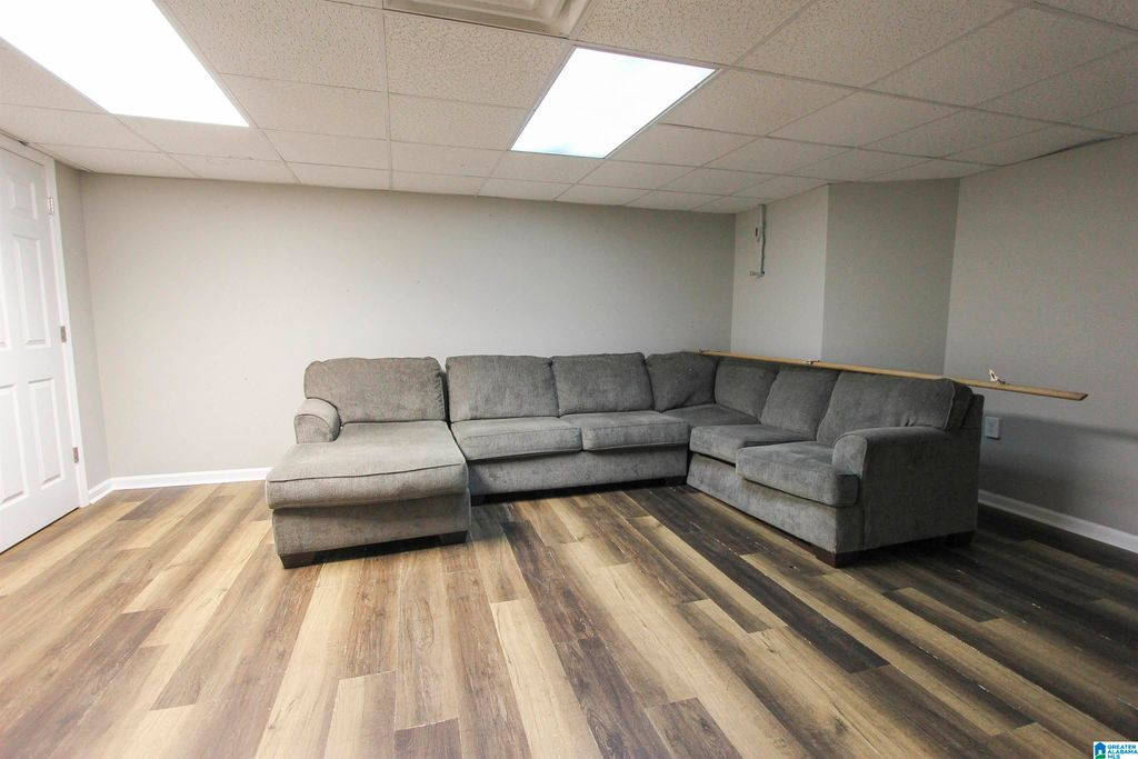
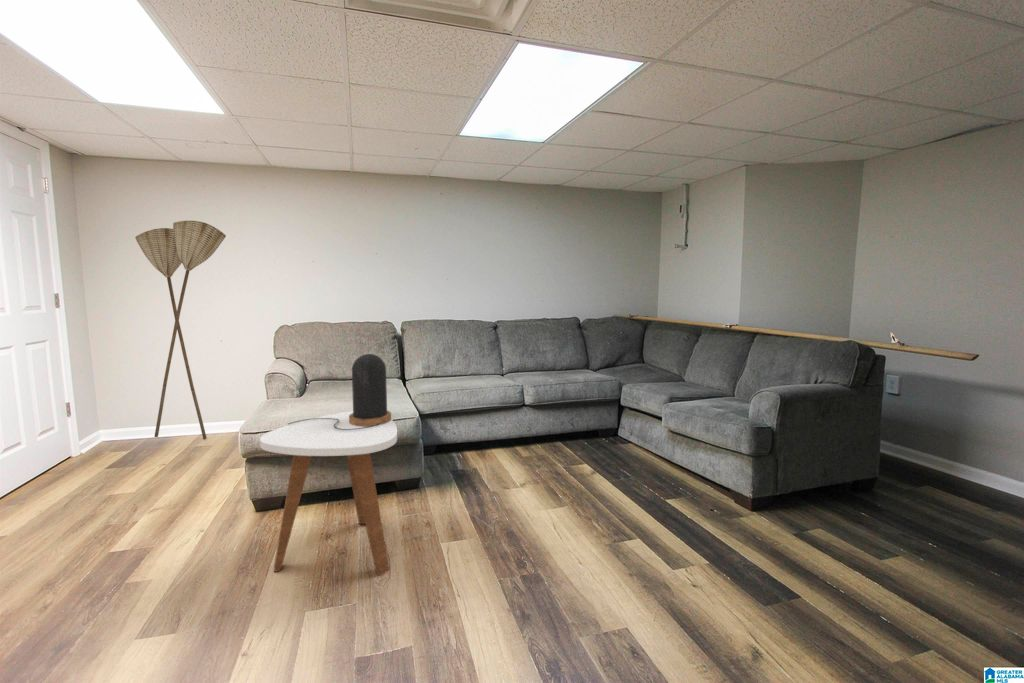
+ table lamp (352, 389)
+ floor lamp (182, 336)
+ side table (353, 493)
